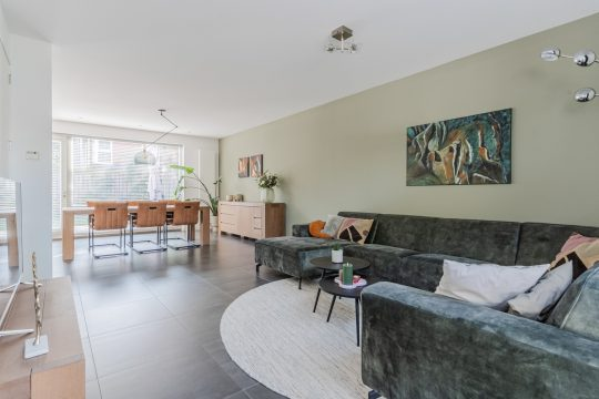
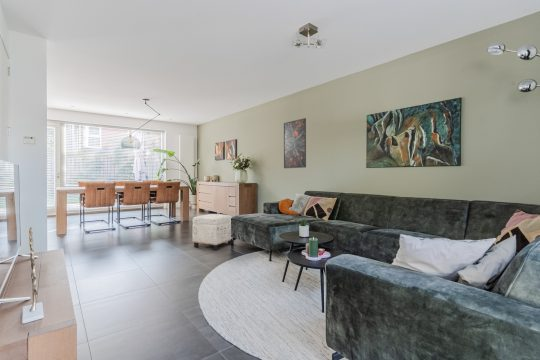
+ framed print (294, 144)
+ ottoman (213, 230)
